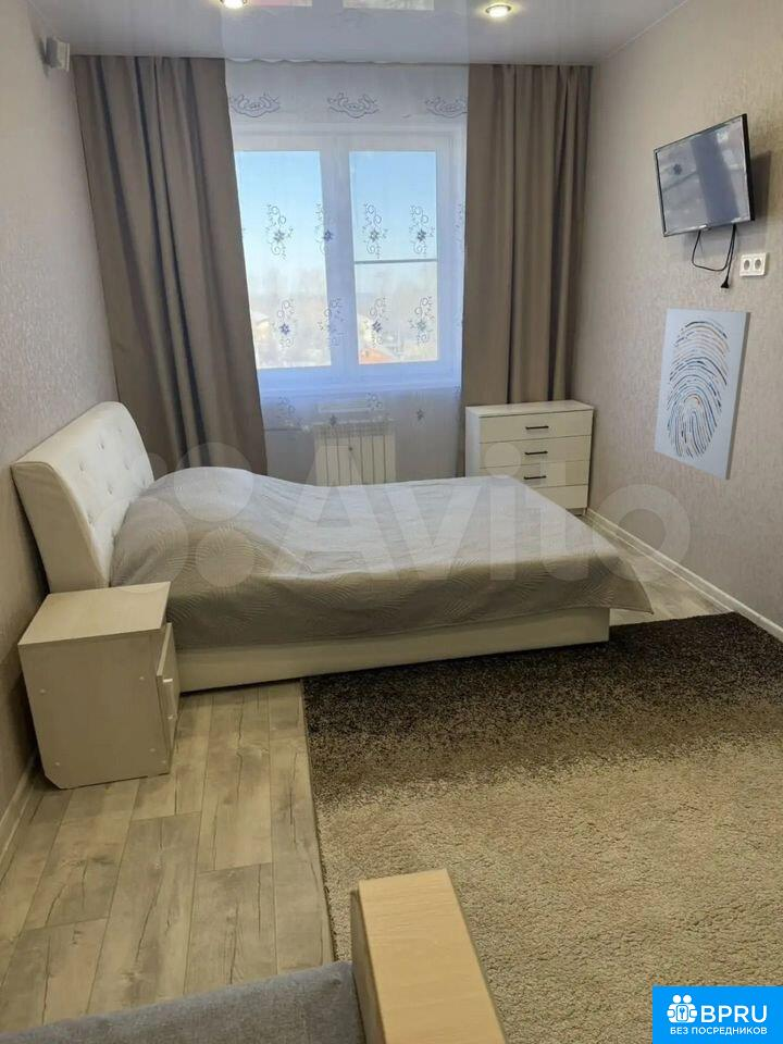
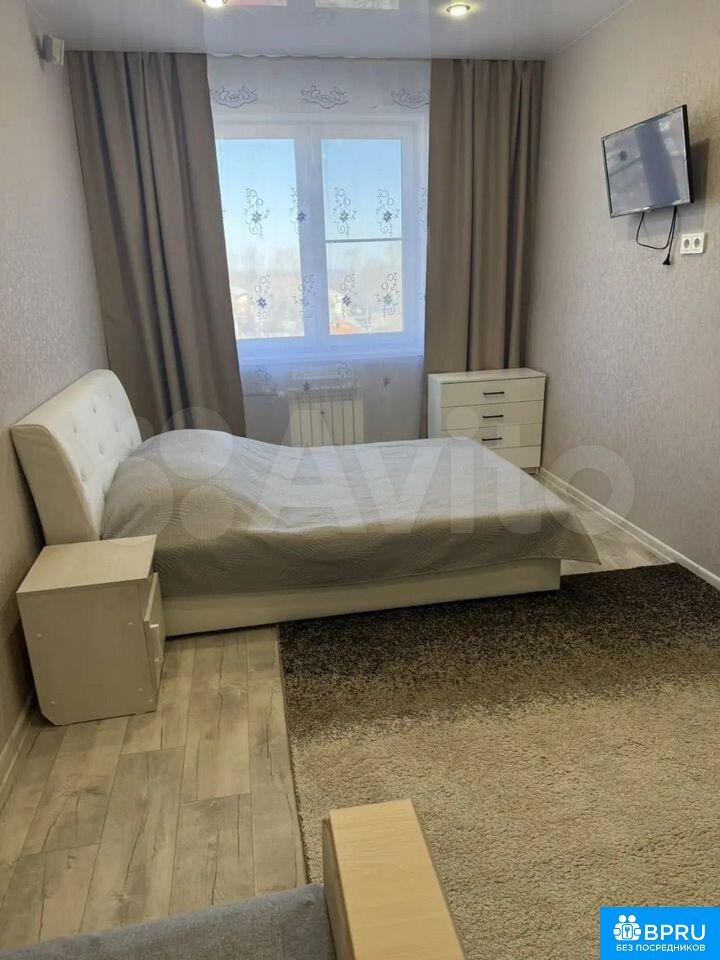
- wall art (696, 389)
